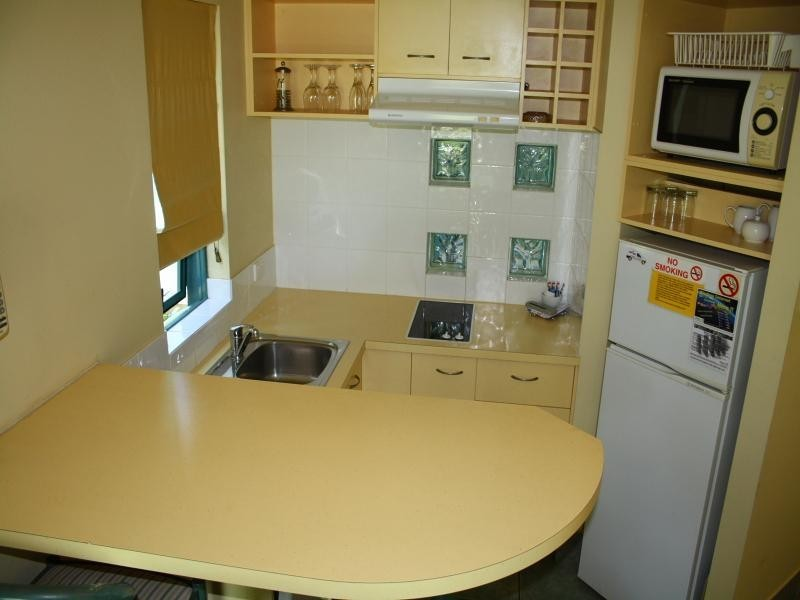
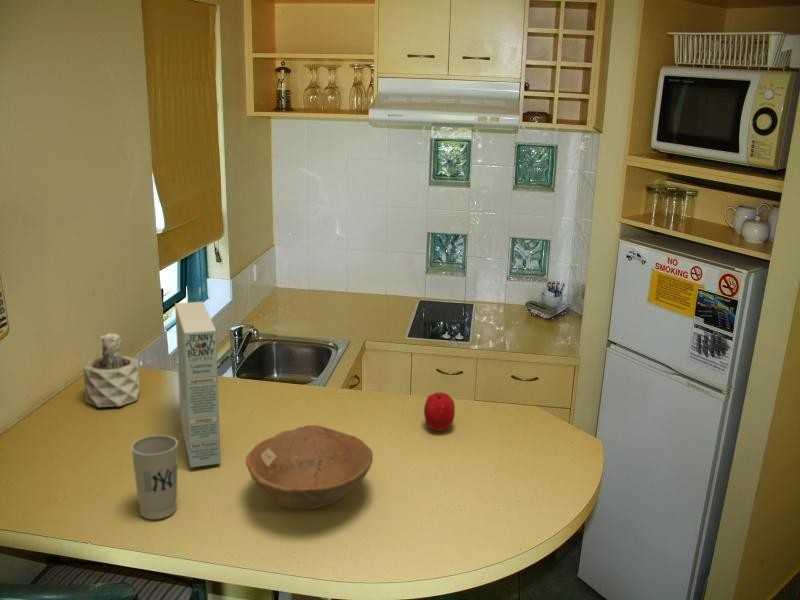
+ cereal box (197, 380)
+ fruit (439, 410)
+ bowl (309, 476)
+ succulent plant (111, 367)
+ cup (156, 477)
